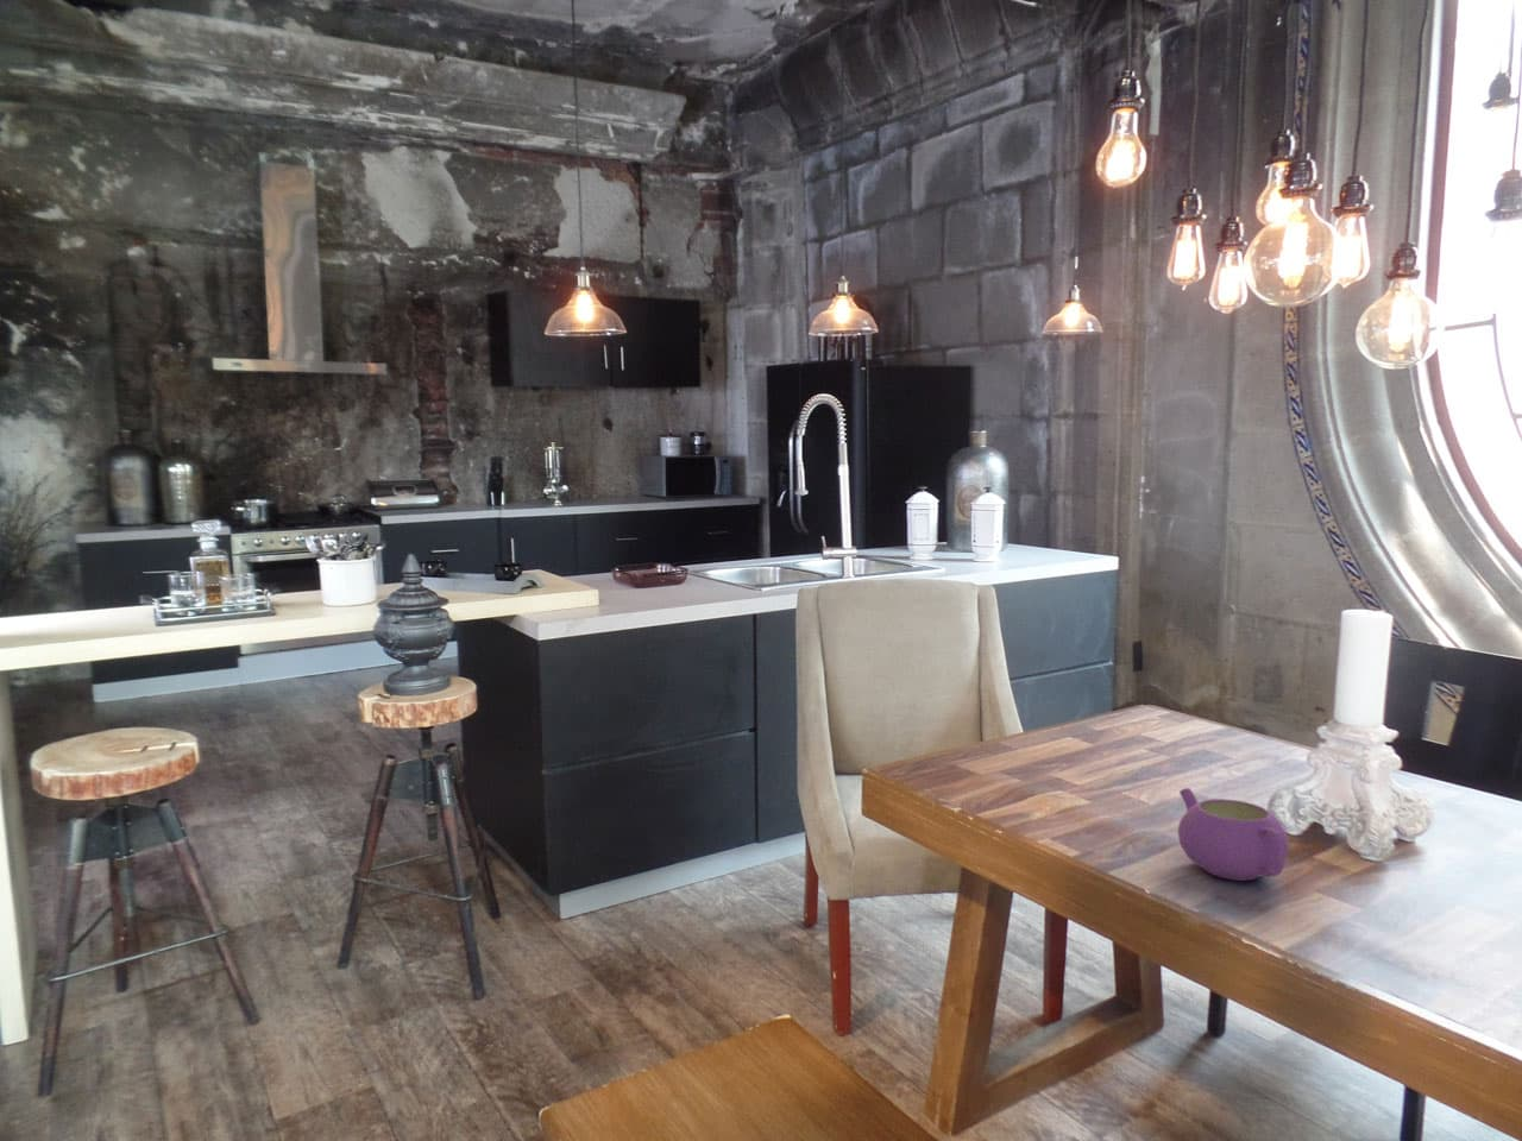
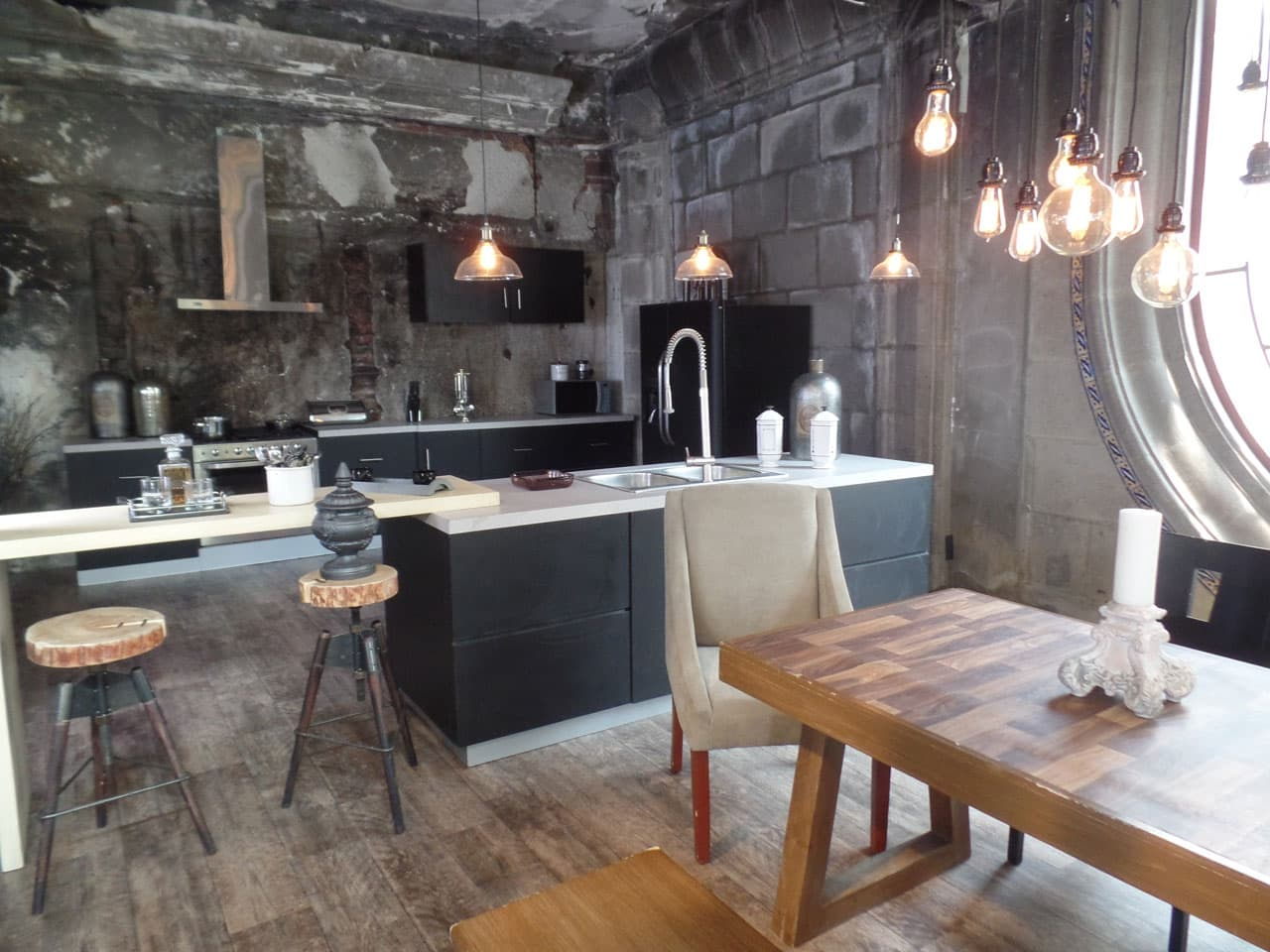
- teapot (1228, 838)
